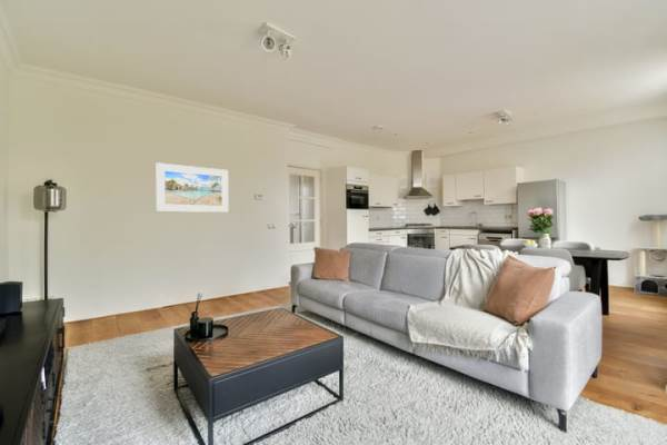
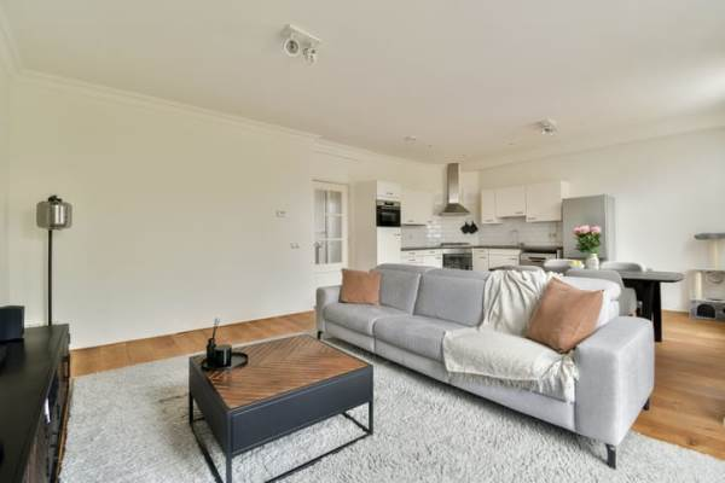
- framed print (195, 189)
